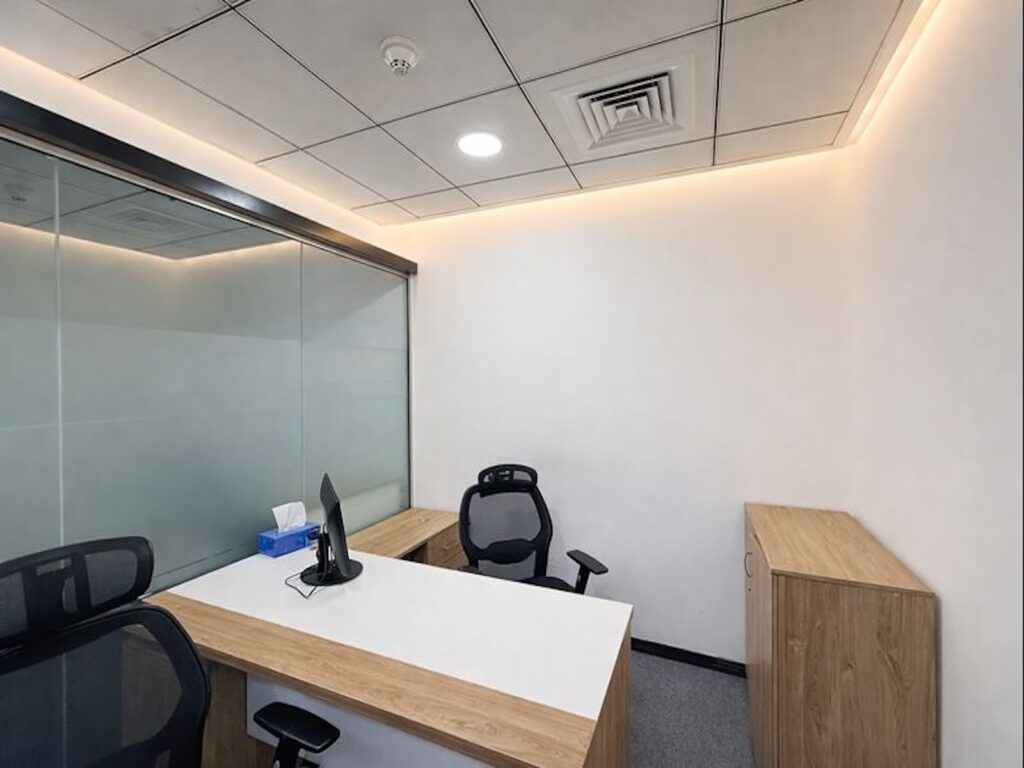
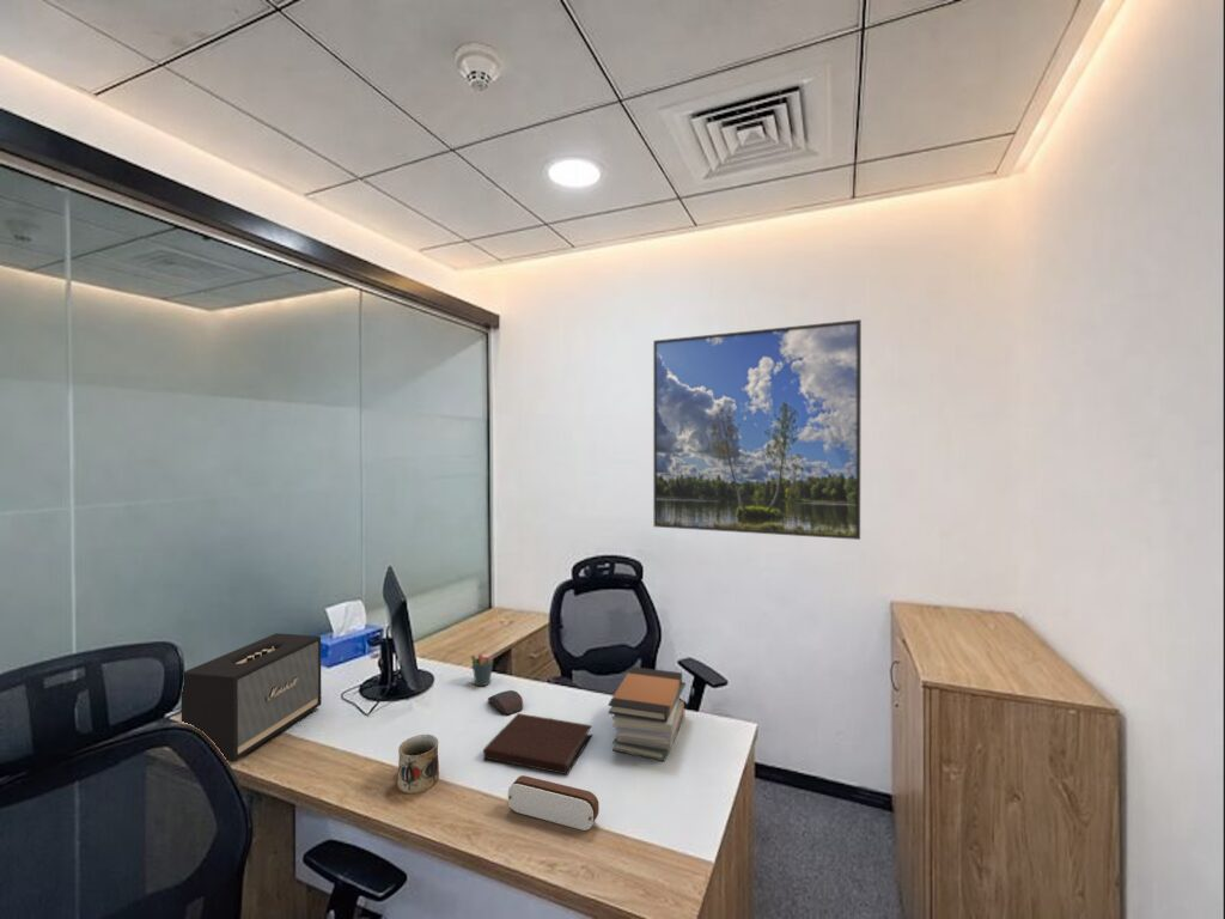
+ book stack (648, 710)
+ pen holder (482, 665)
+ computer mouse (505, 699)
+ speaker (257, 692)
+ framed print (748, 432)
+ mug (416, 761)
+ pencil case (551, 802)
+ notebook (540, 741)
